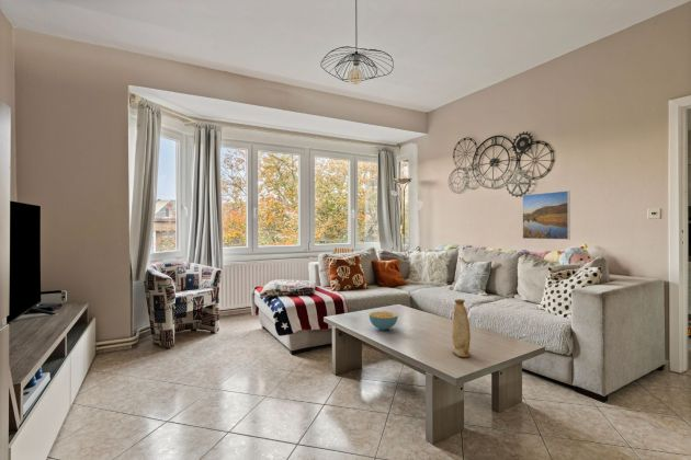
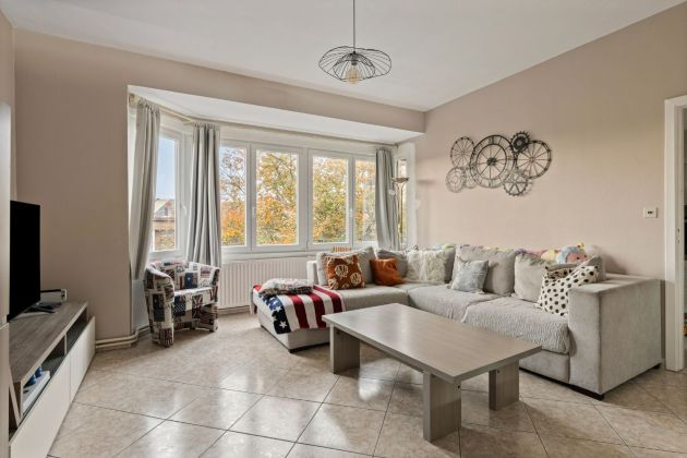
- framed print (544, 216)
- vase (461, 326)
- cereal bowl (383, 321)
